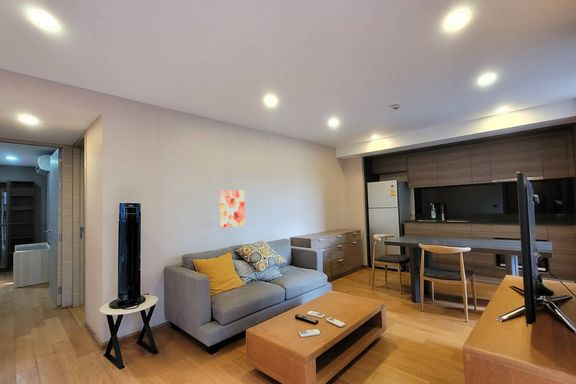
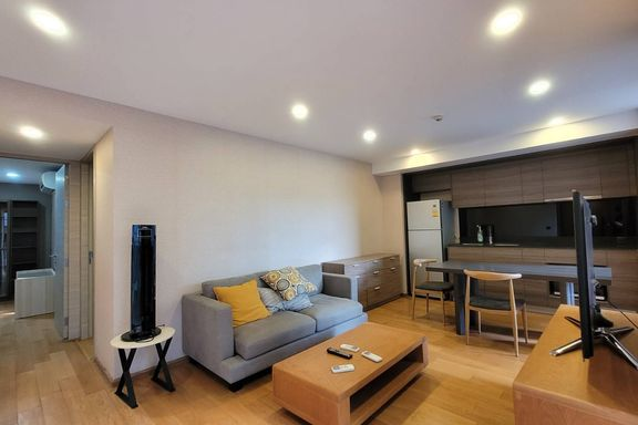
- wall art (232, 208)
